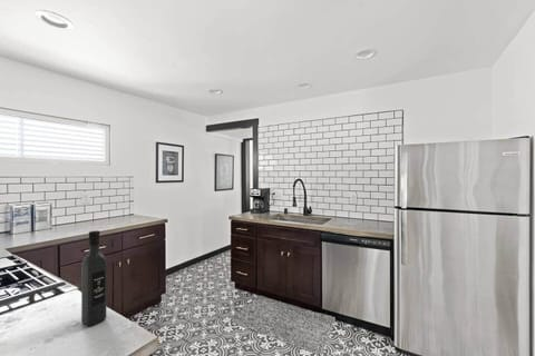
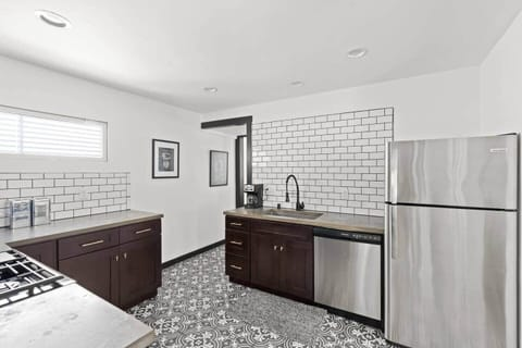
- wine bottle (94, 276)
